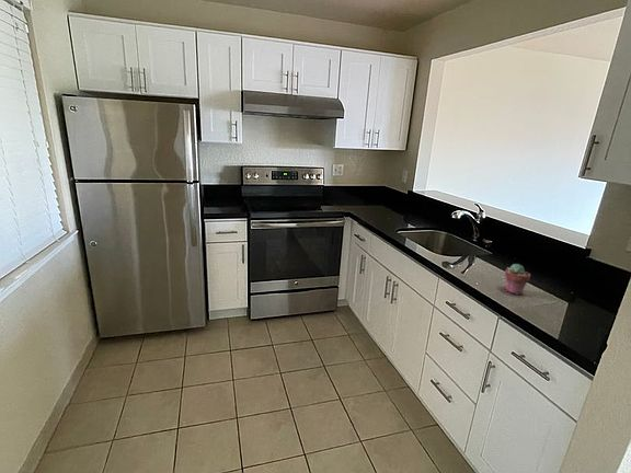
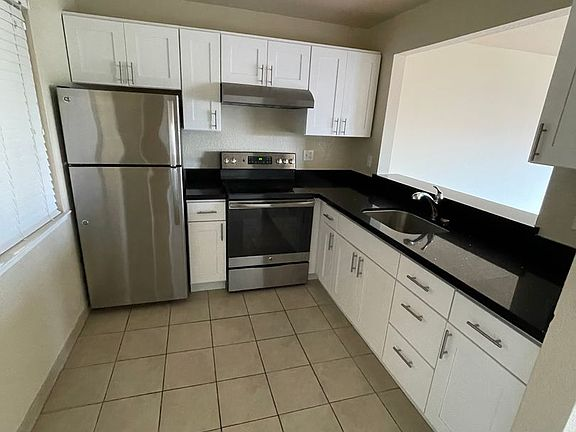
- potted succulent (516, 277)
